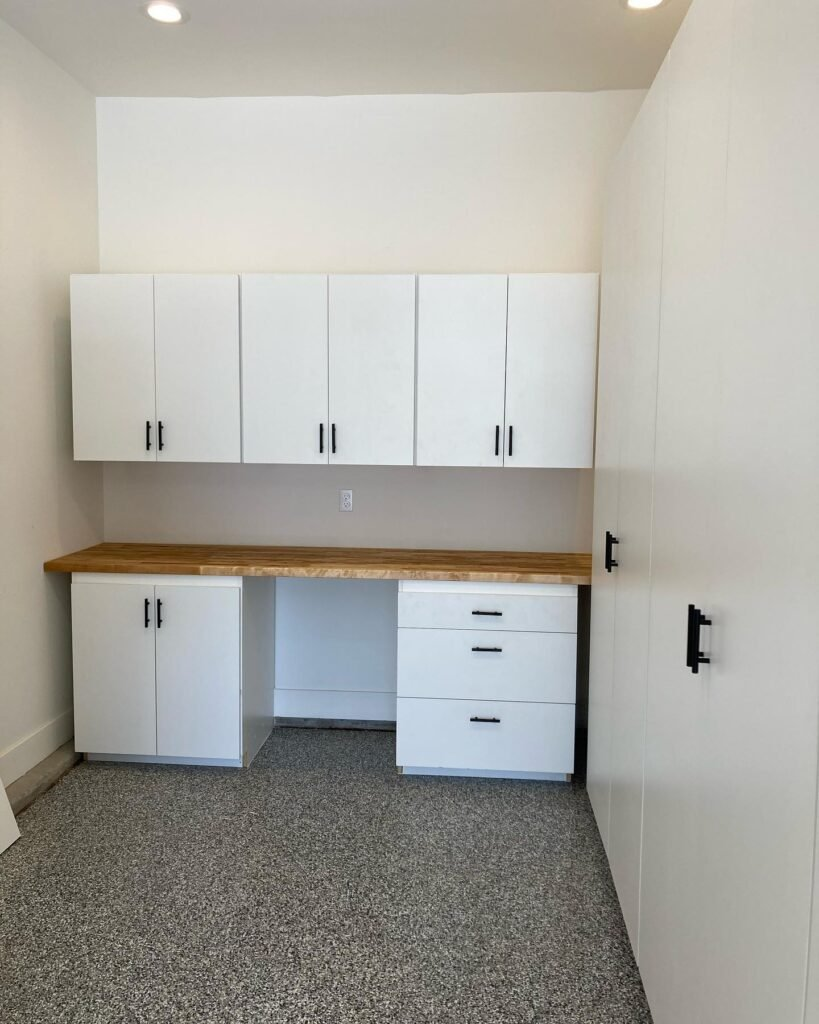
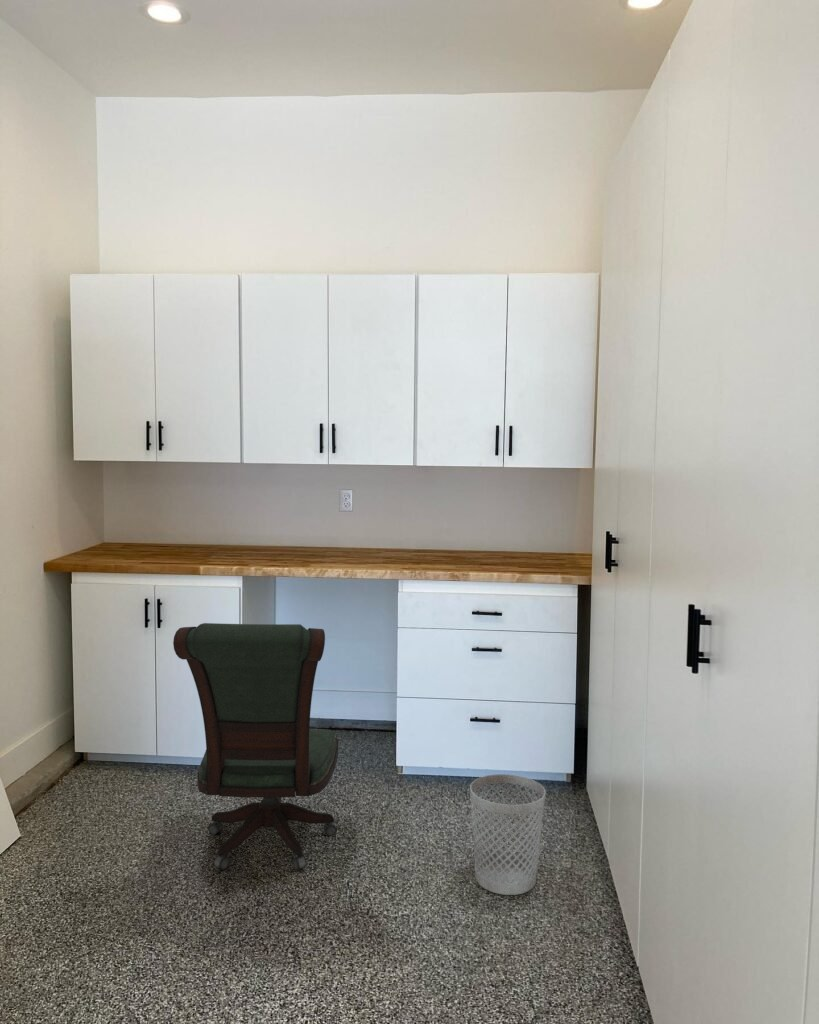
+ office chair (265, 732)
+ wastebasket (506, 834)
